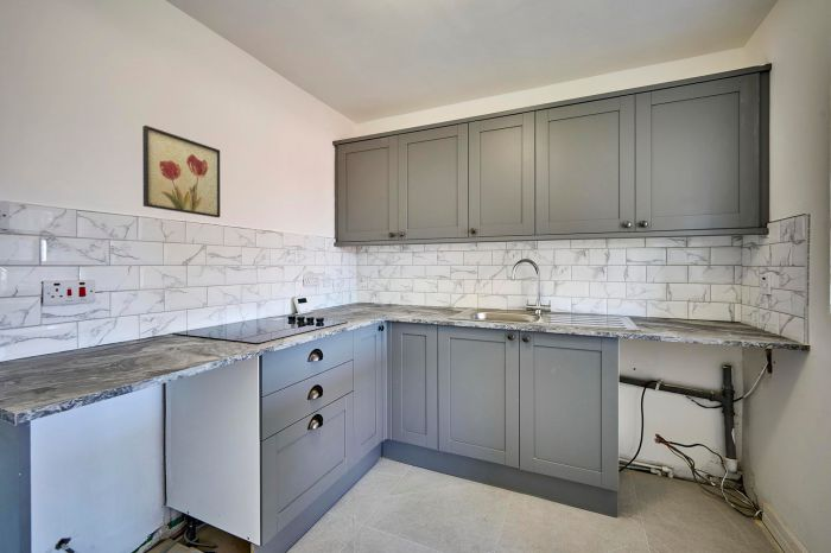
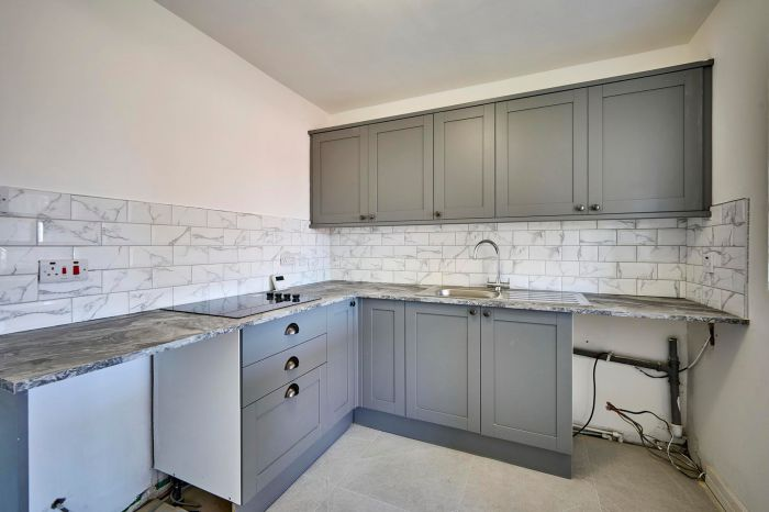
- wall art (183, 176)
